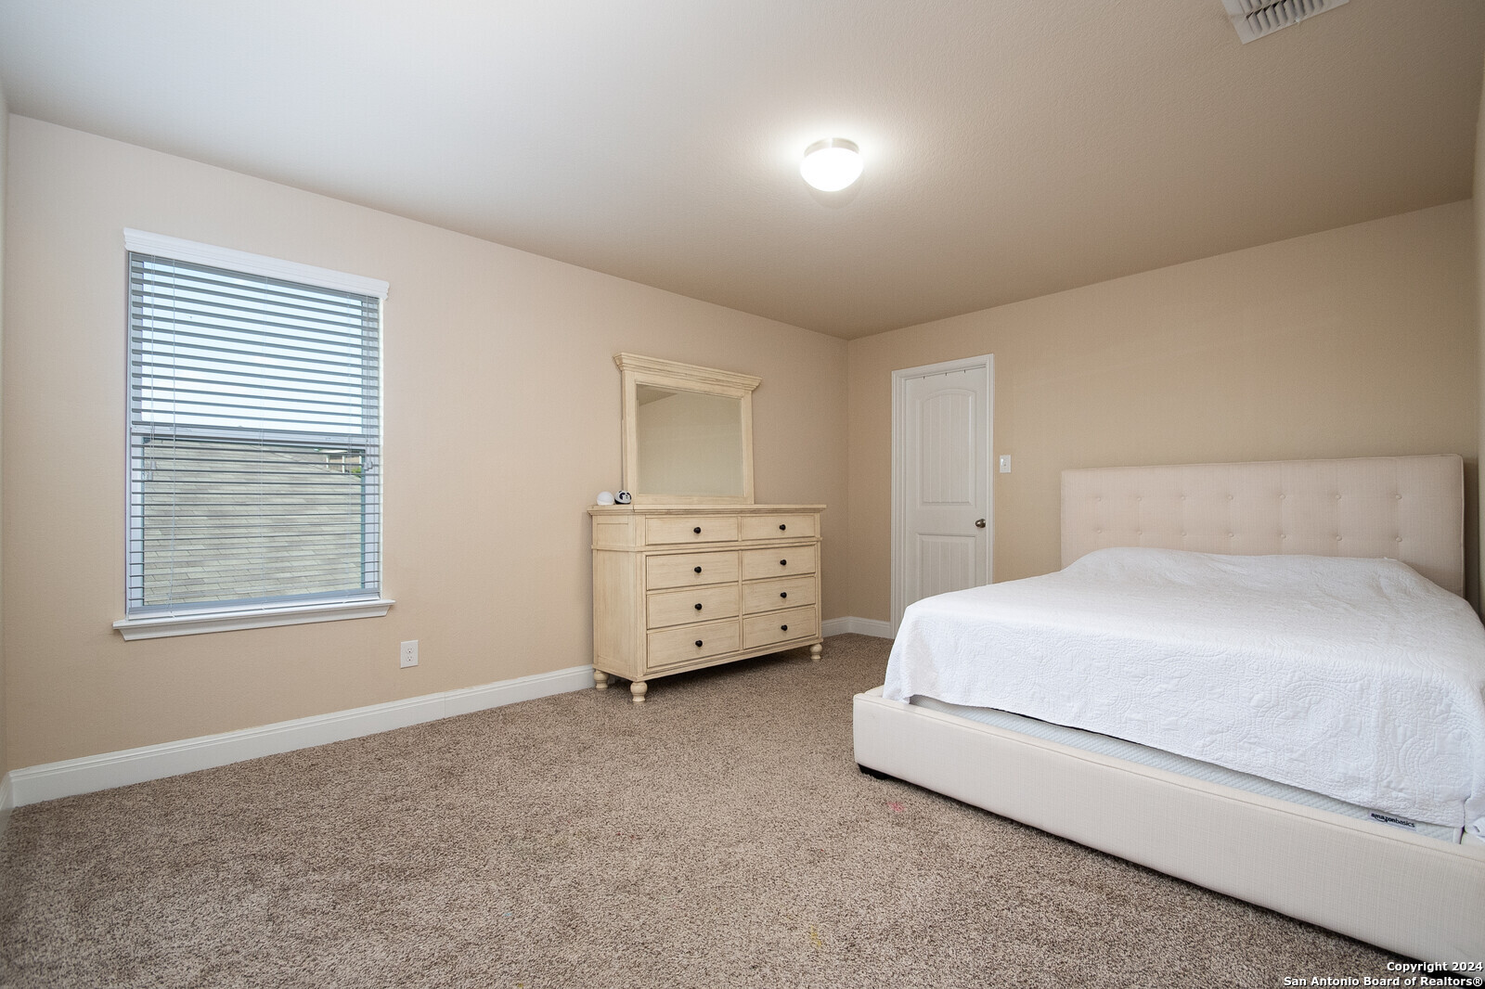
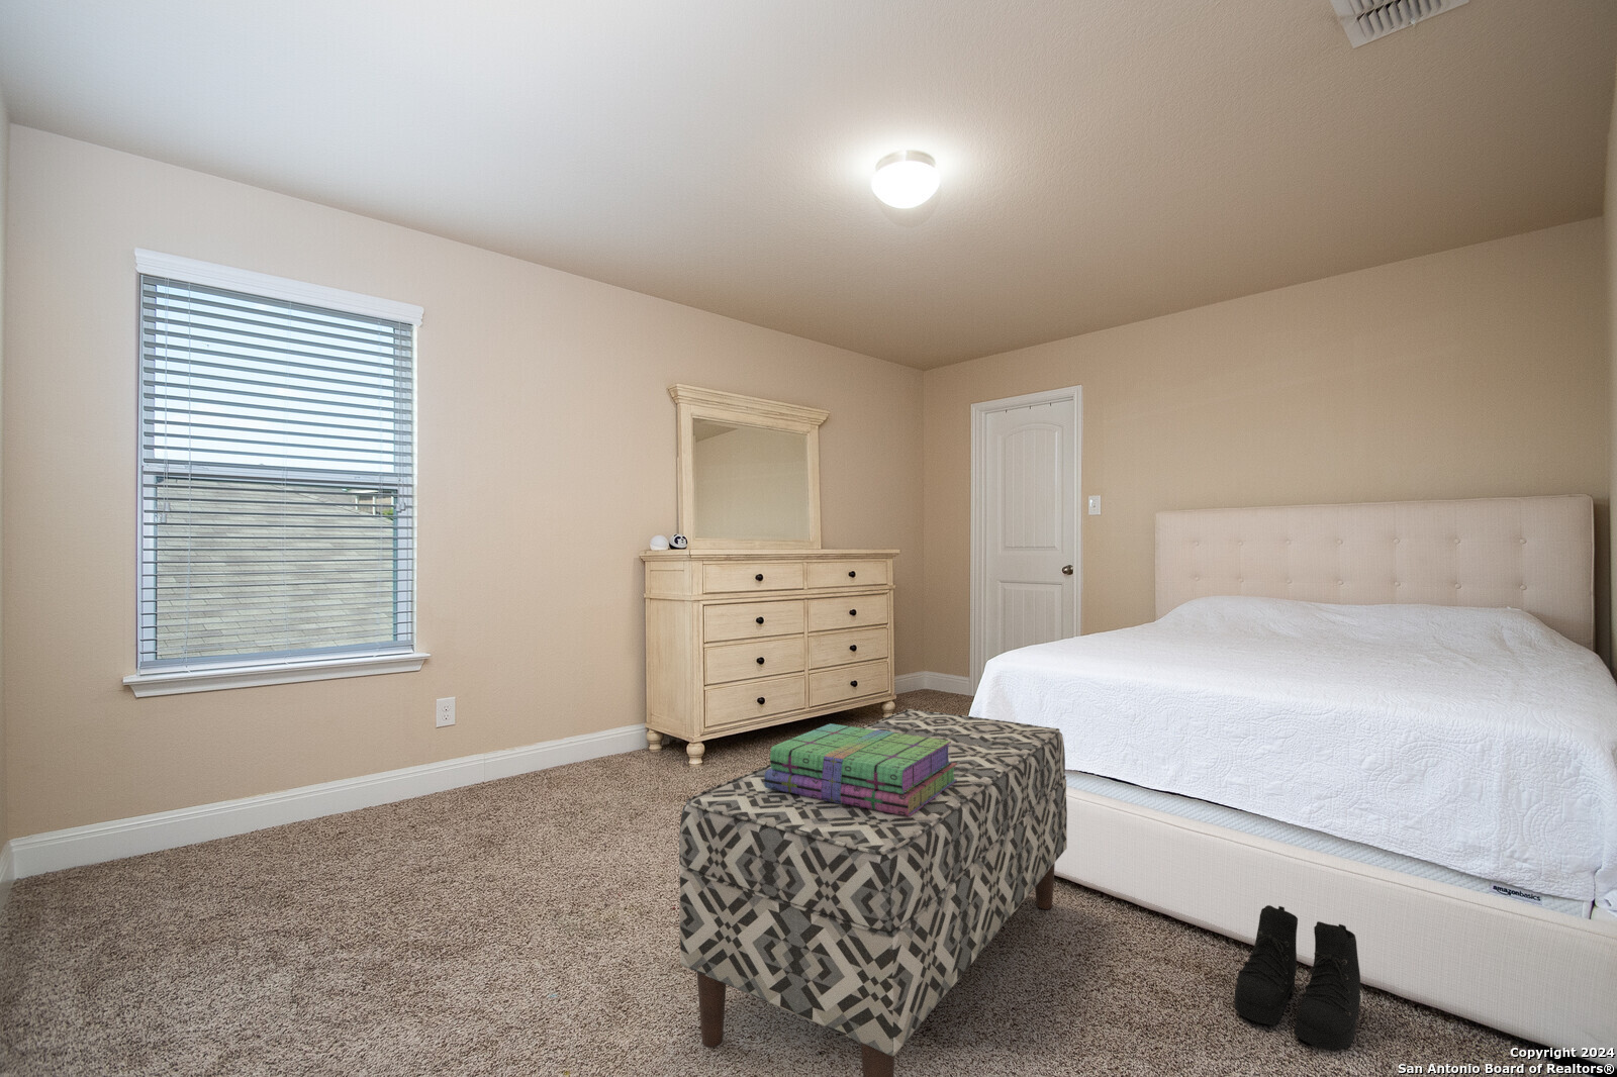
+ stack of books (861, 763)
+ bench (903, 859)
+ boots (1296, 966)
